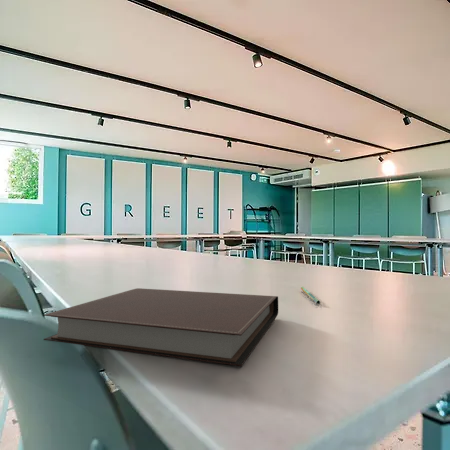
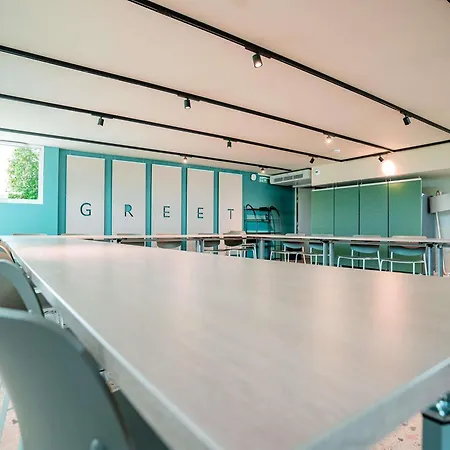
- pen (309, 294)
- notebook (175, 314)
